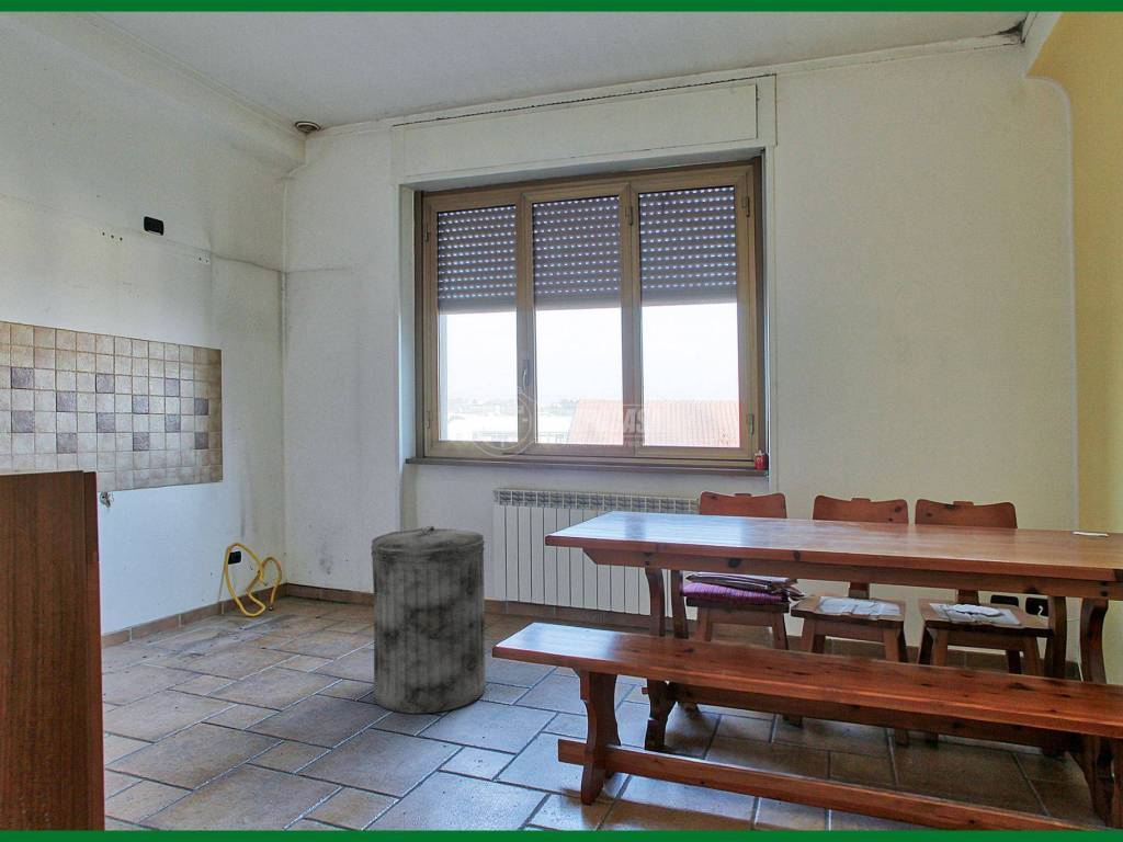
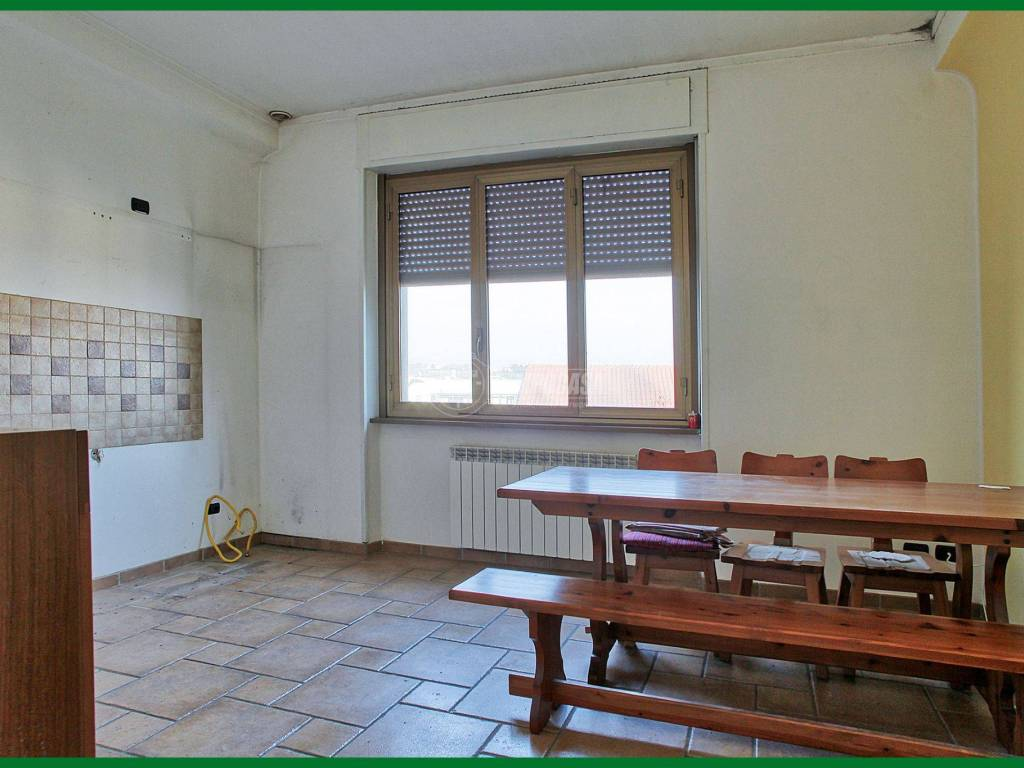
- trash can (429, 608)
